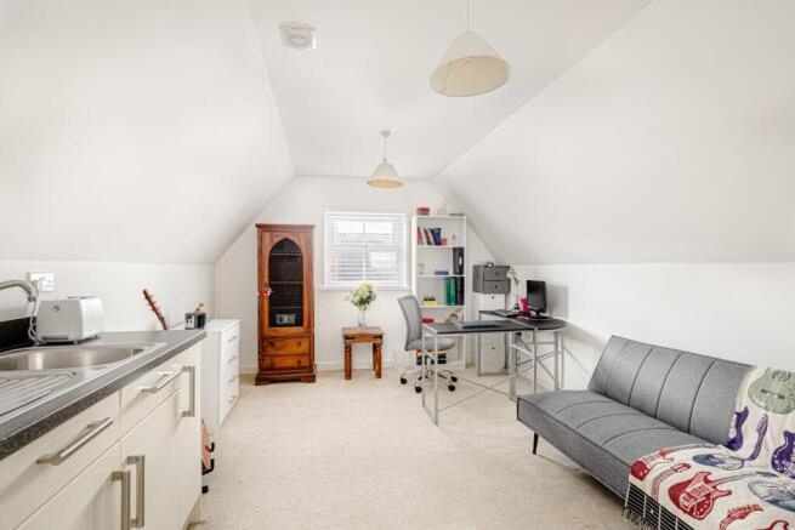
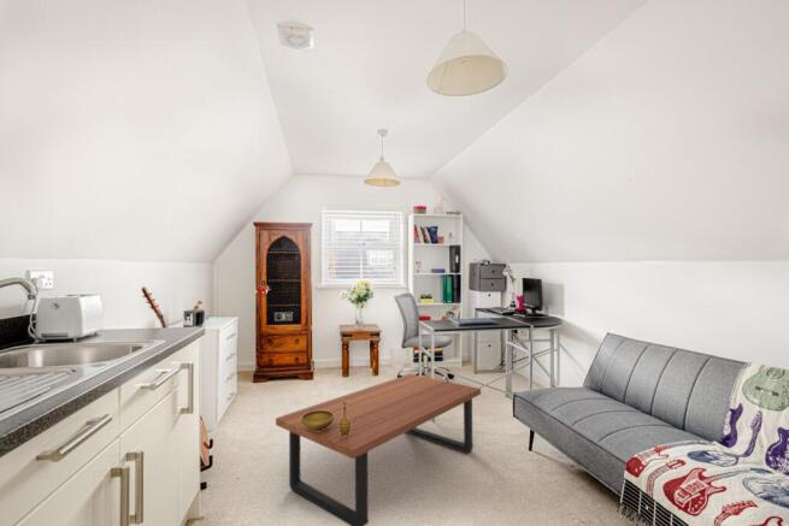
+ decorative bowl (326, 413)
+ coffee table (389, 435)
